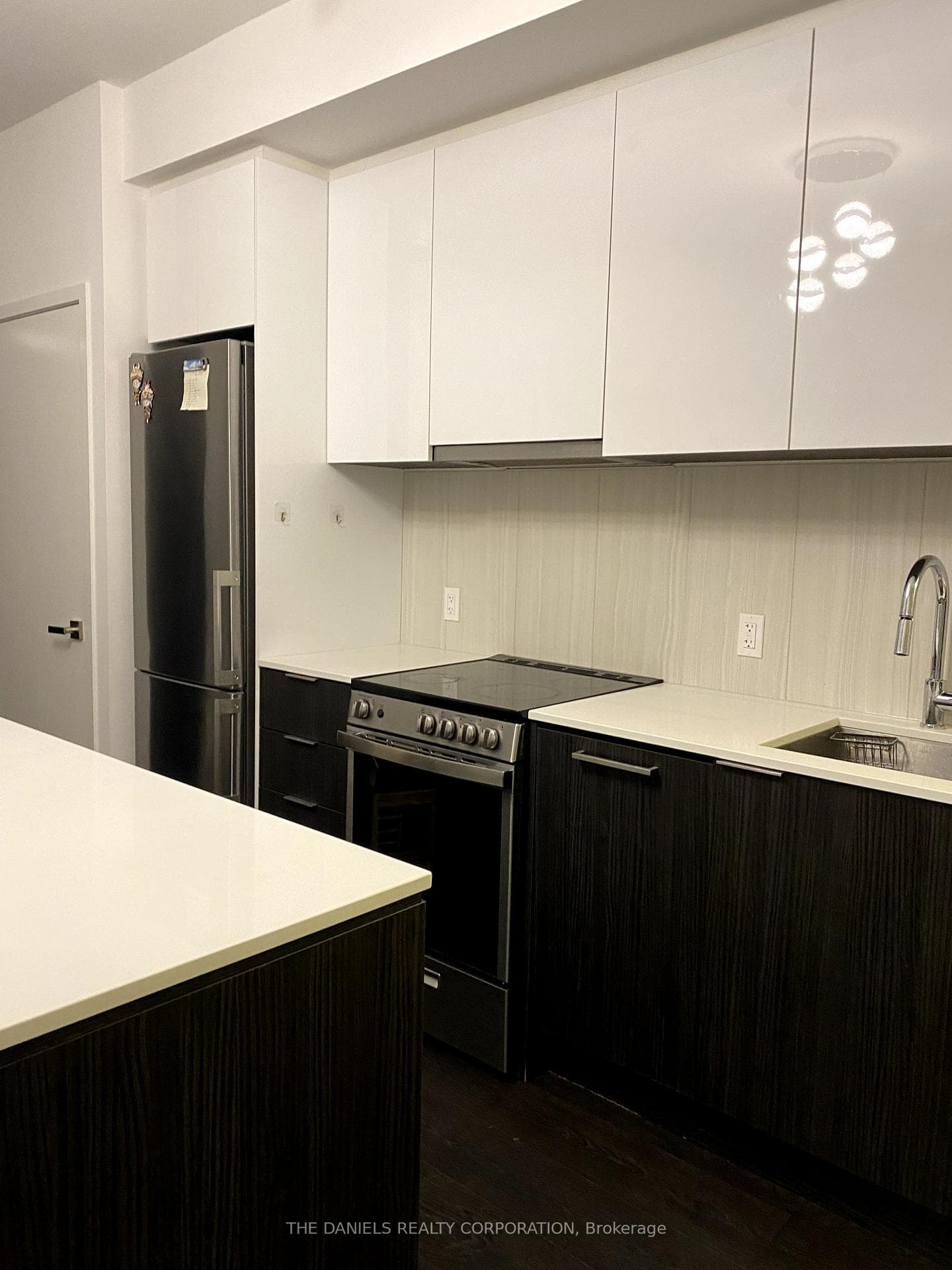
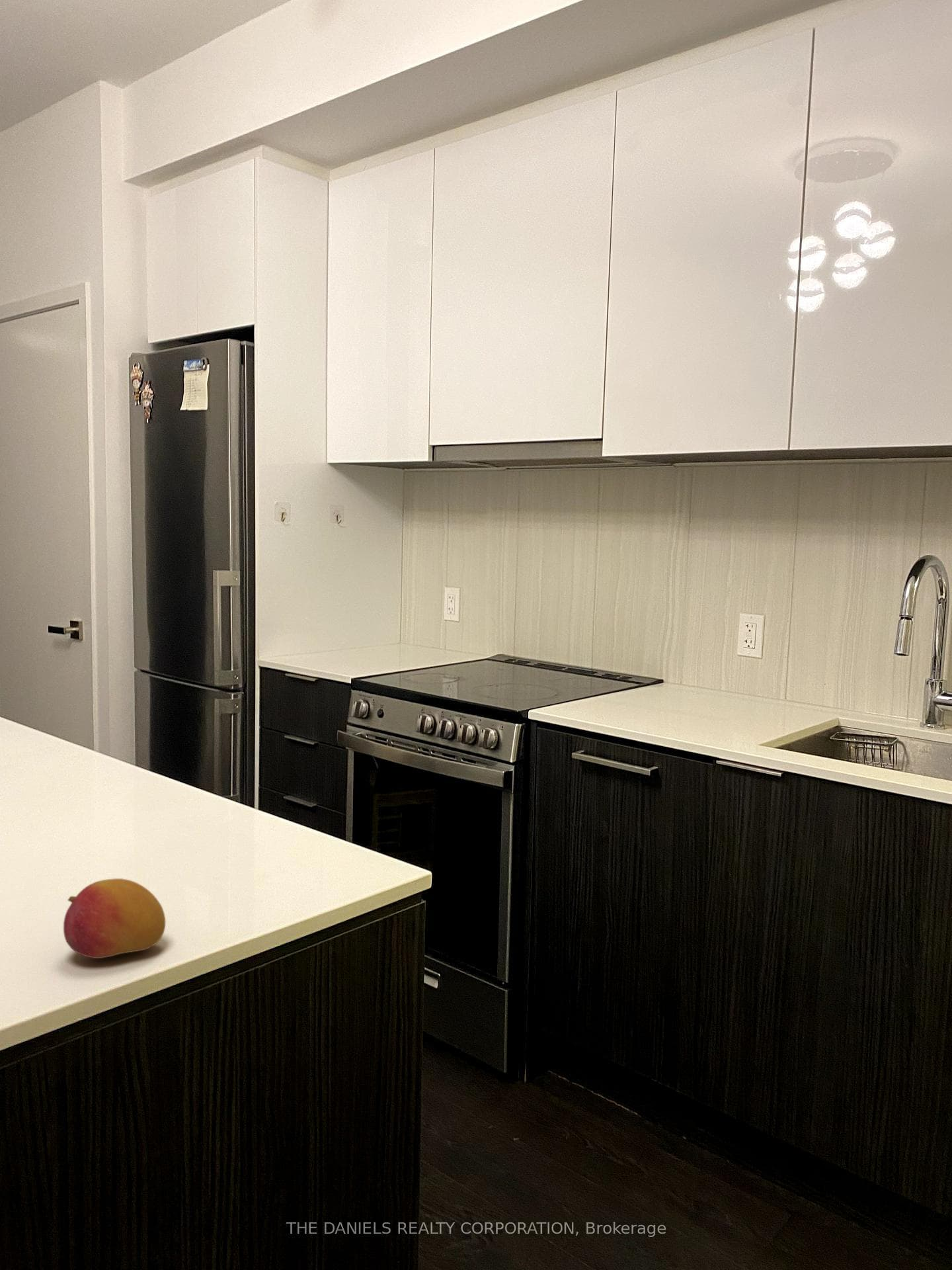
+ fruit (114, 915)
